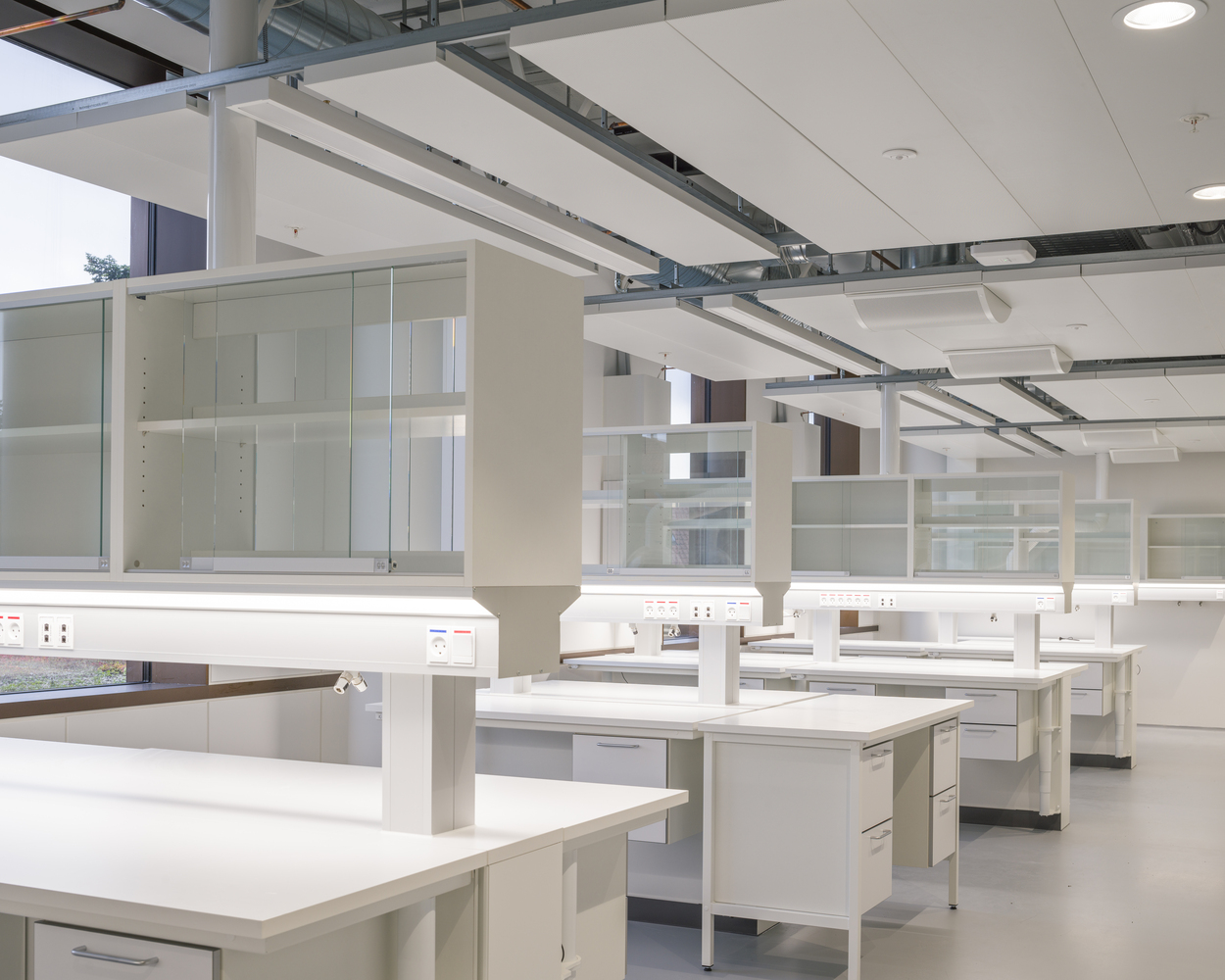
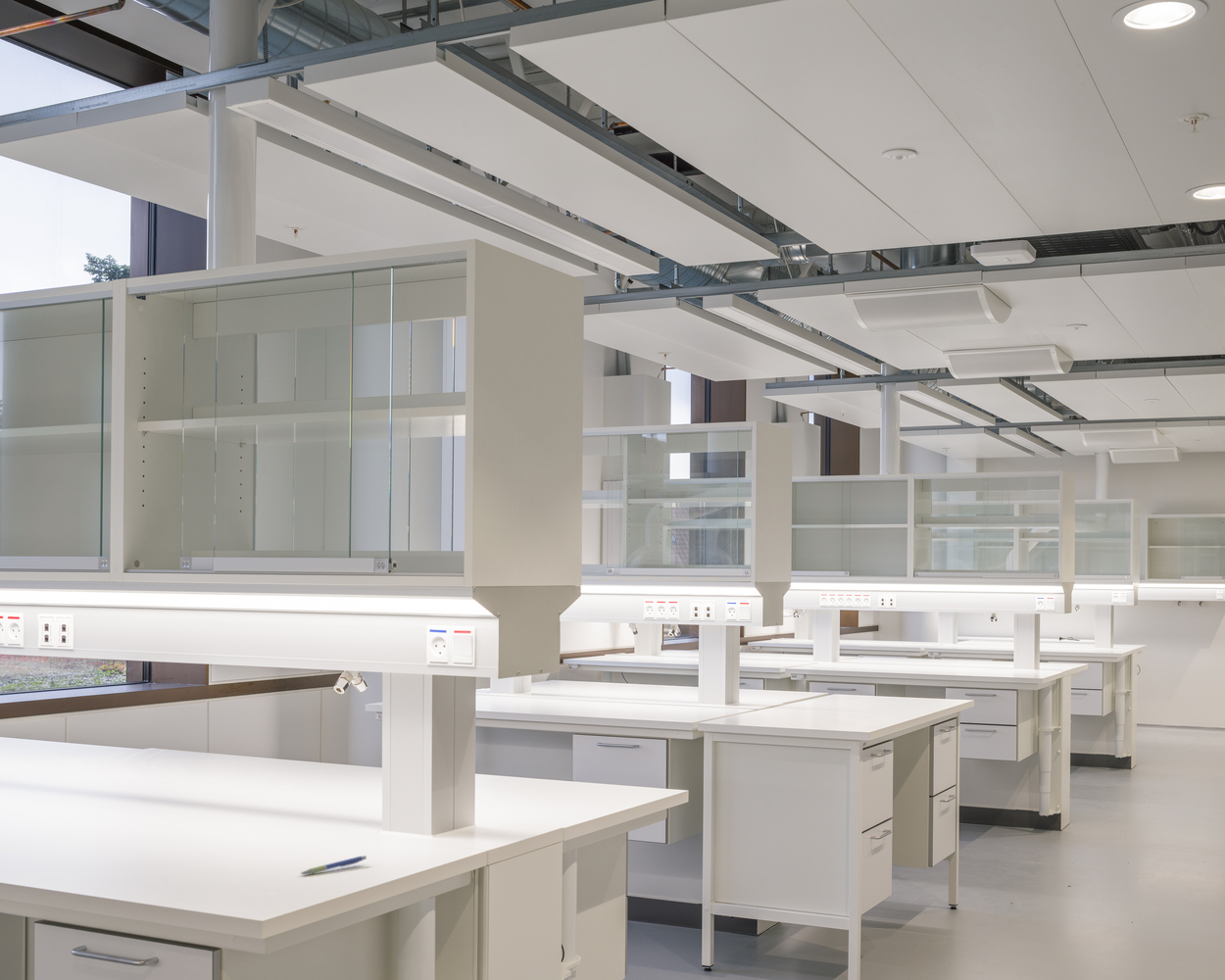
+ pen (333, 865)
